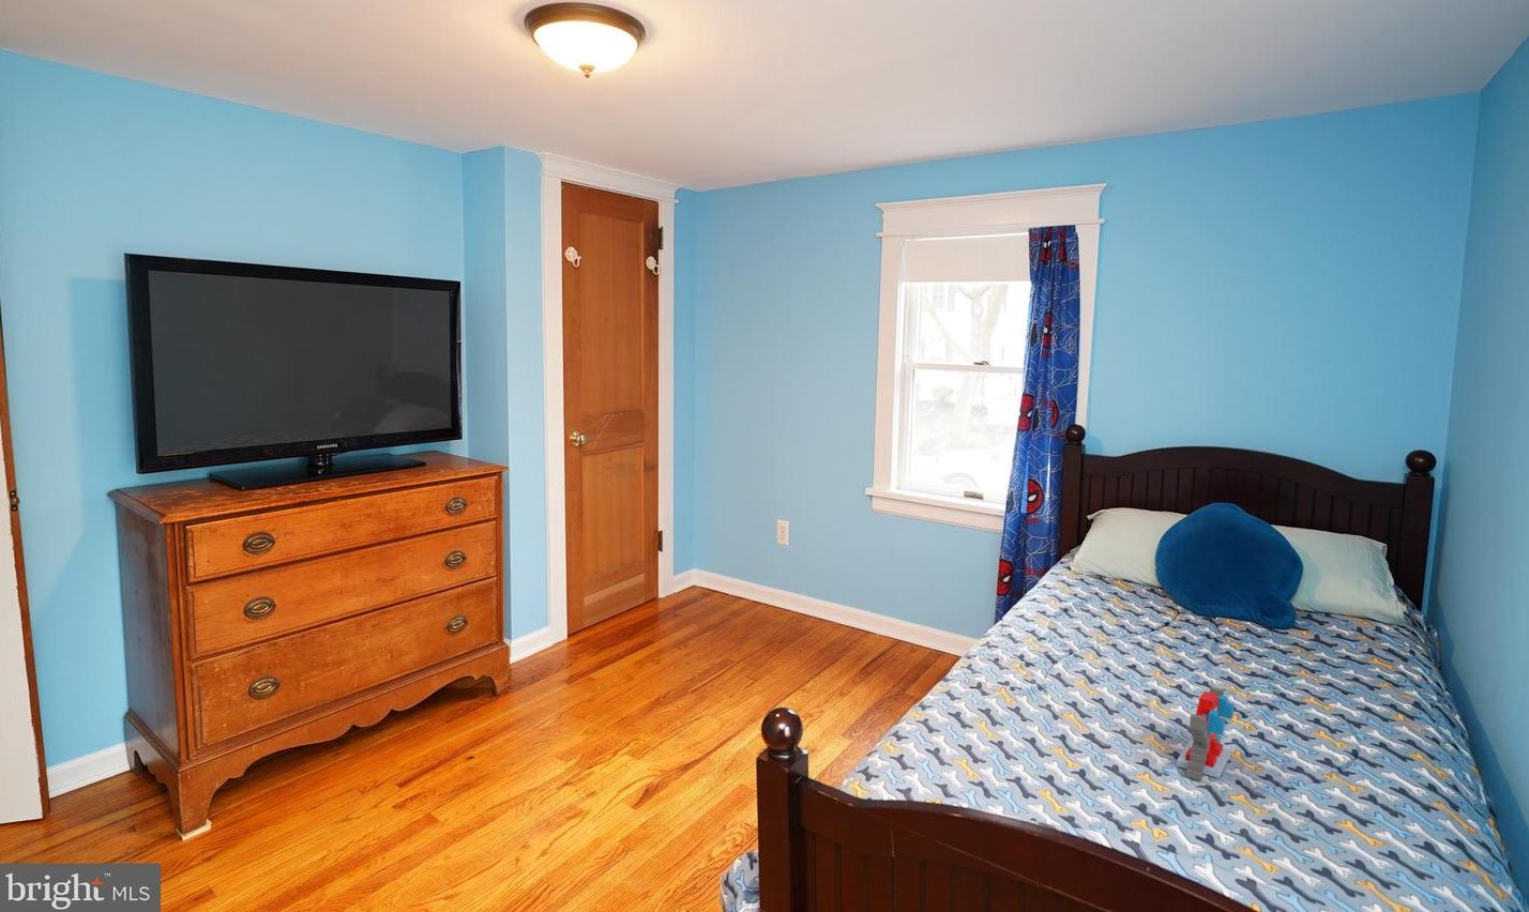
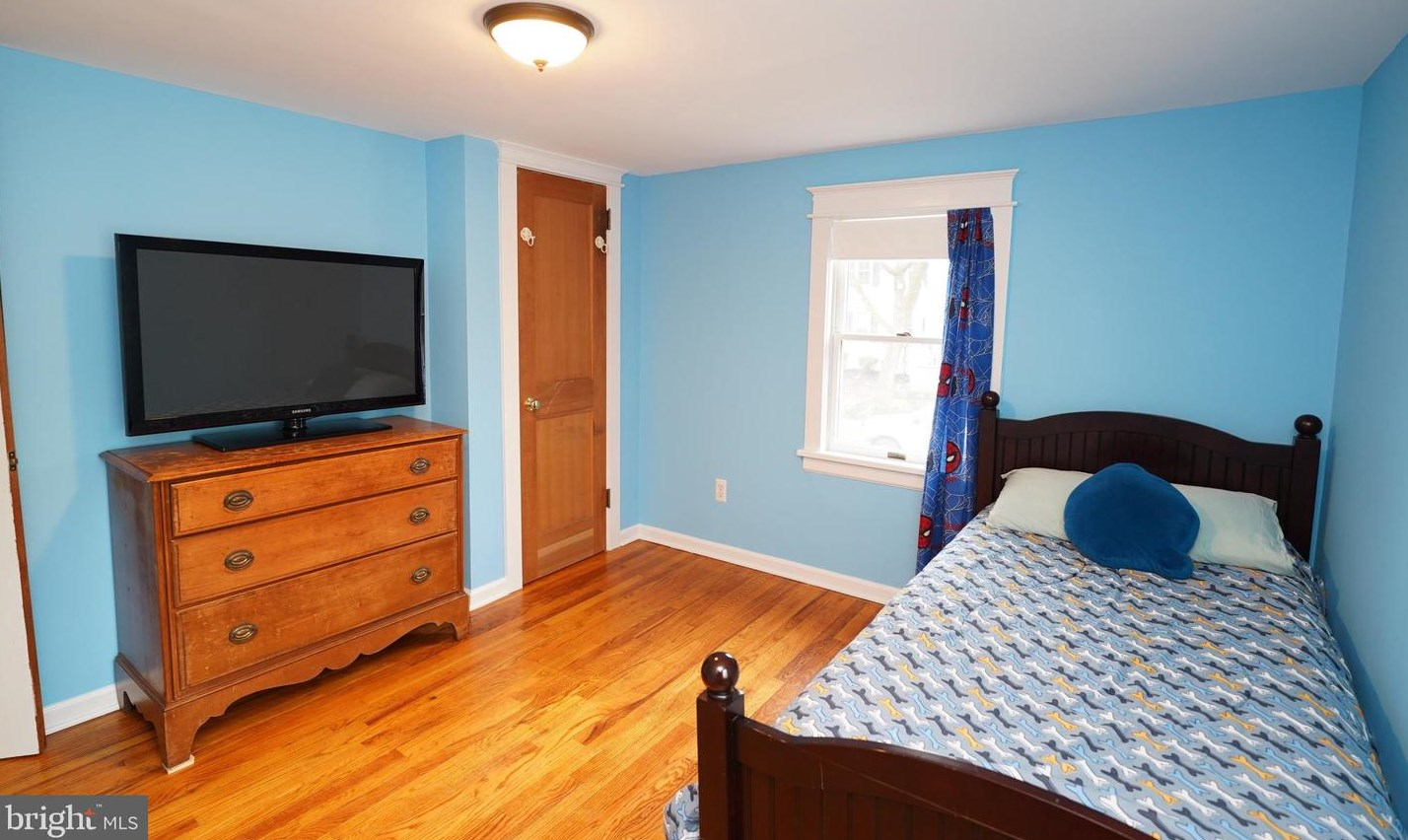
- dinosaur toy (1205, 727)
